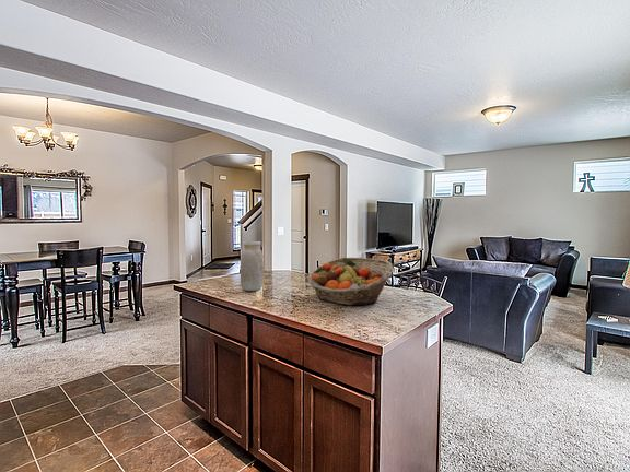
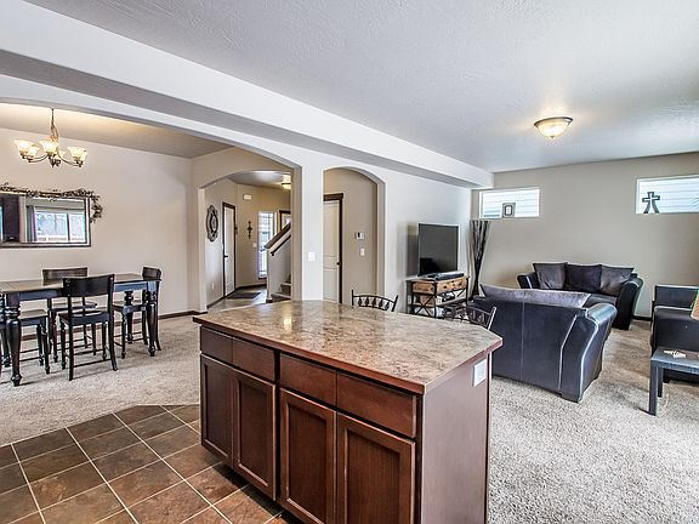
- fruit basket (349, 279)
- vase (252, 266)
